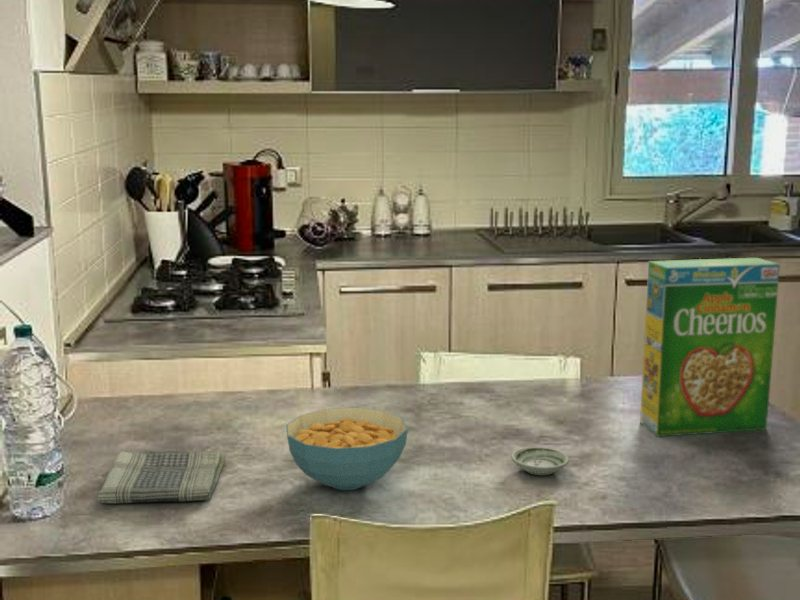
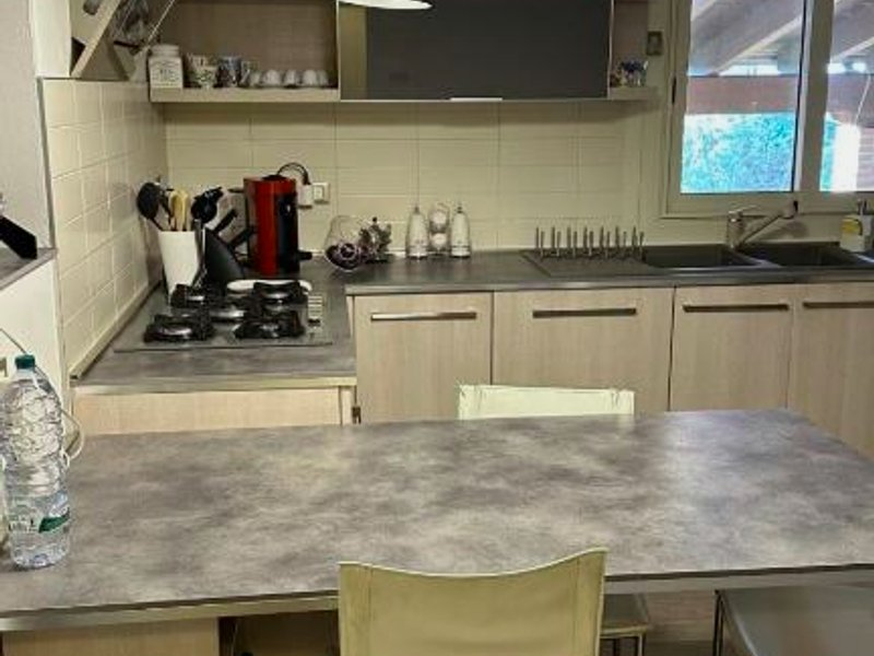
- cereal box (707, 346)
- dish towel (164, 472)
- cereal bowl (347, 455)
- saucer (539, 463)
